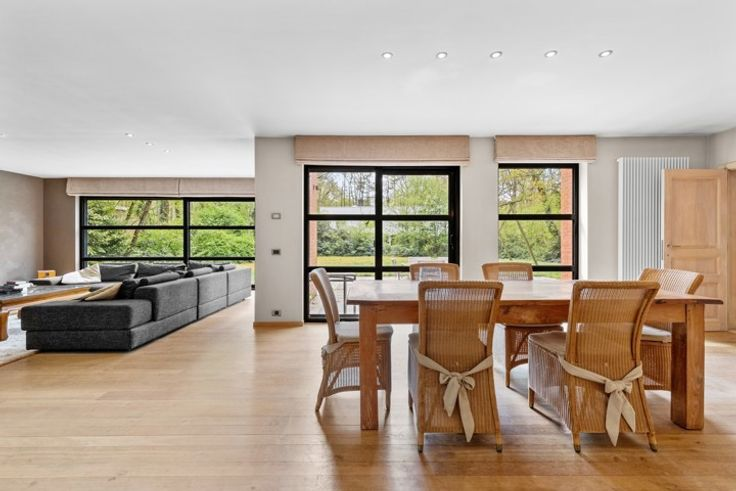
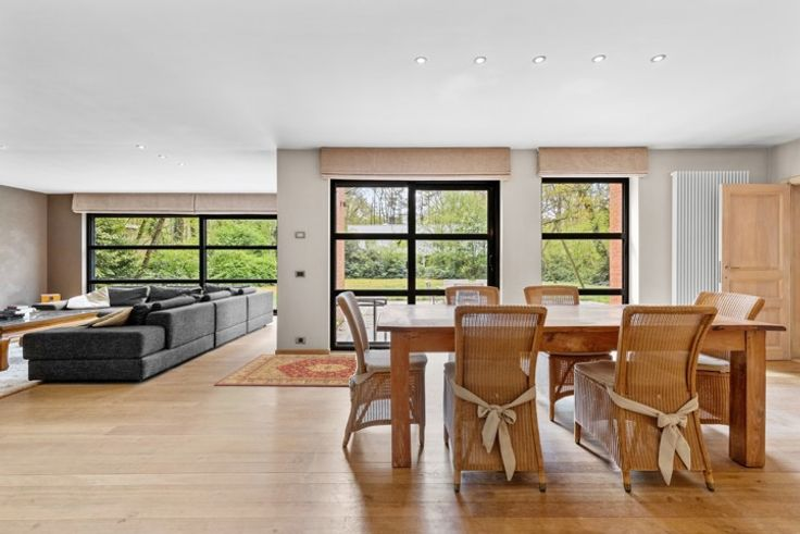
+ rug (327, 368)
